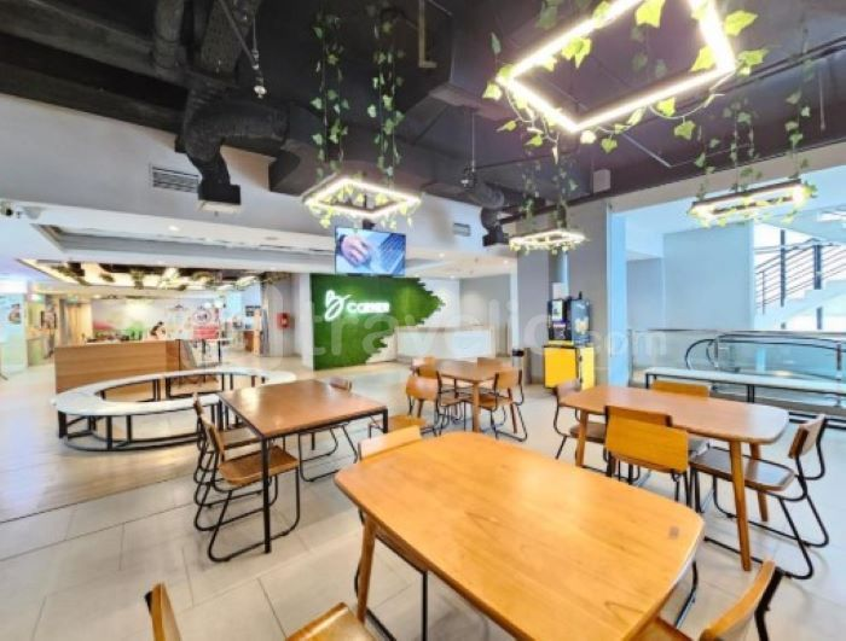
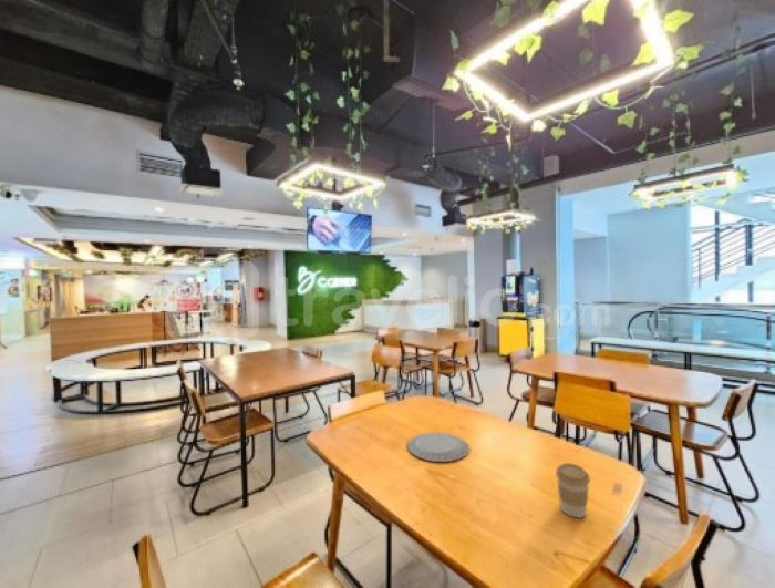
+ chinaware (437, 444)
+ coffee cup (572, 488)
